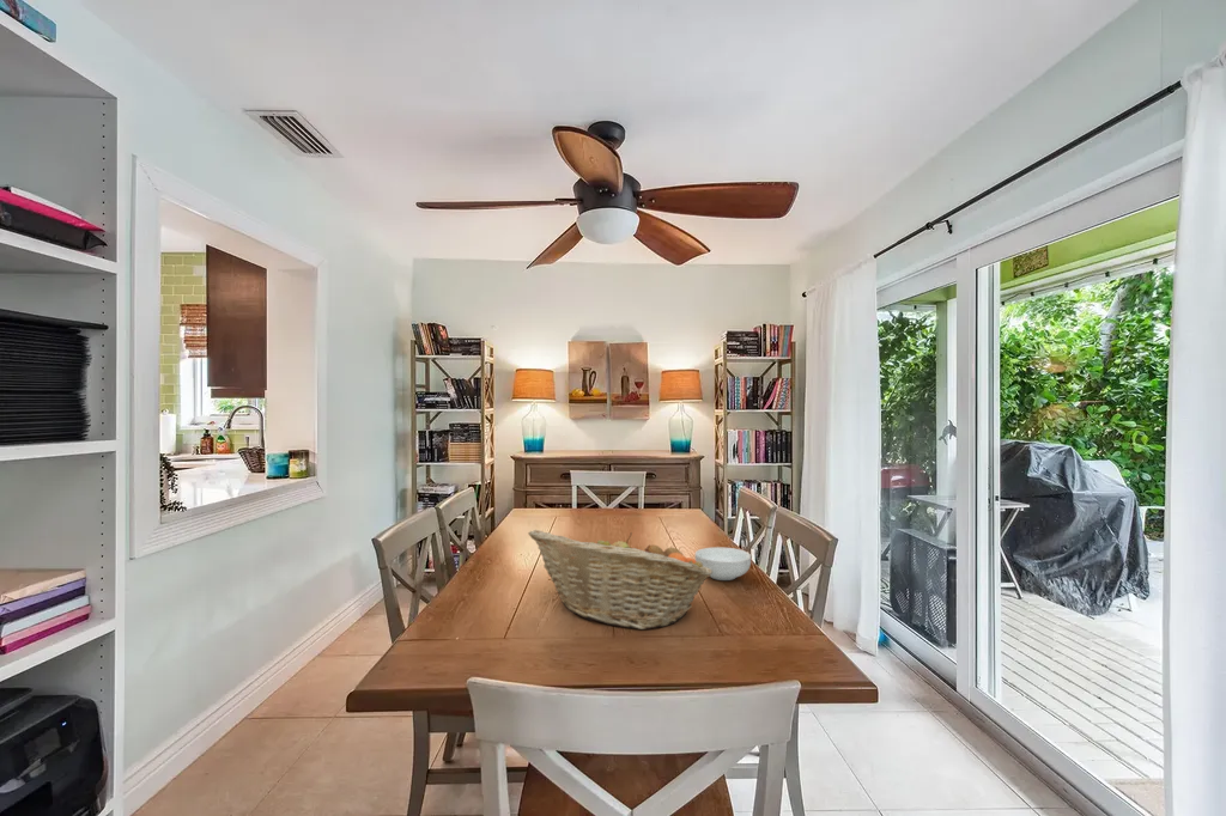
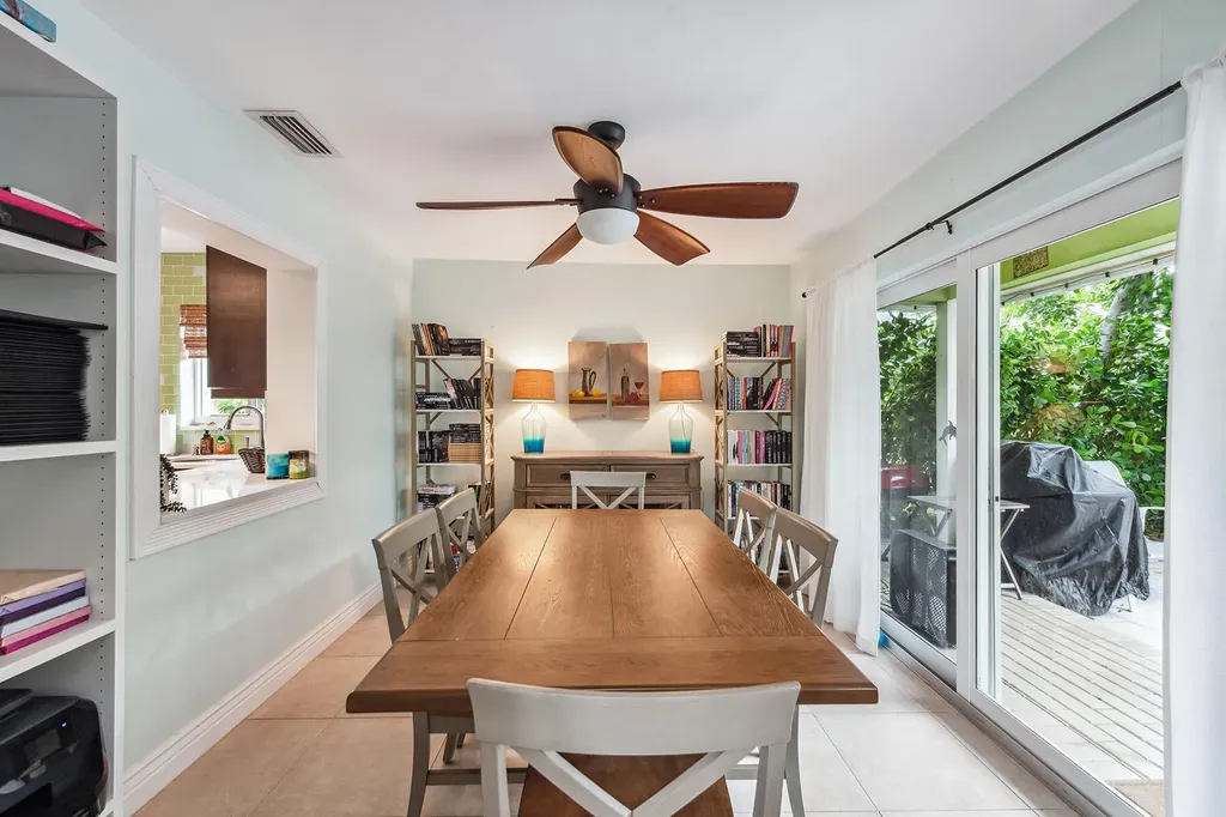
- cereal bowl (722, 565)
- fruit basket (617, 567)
